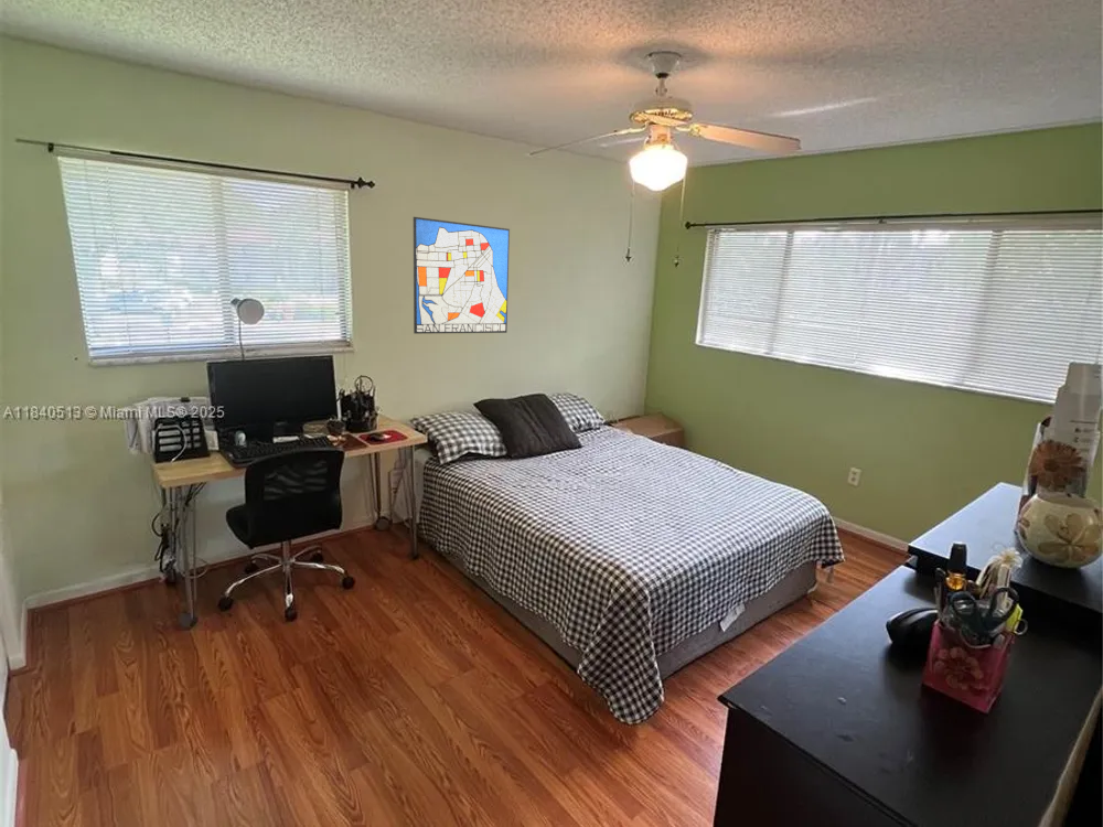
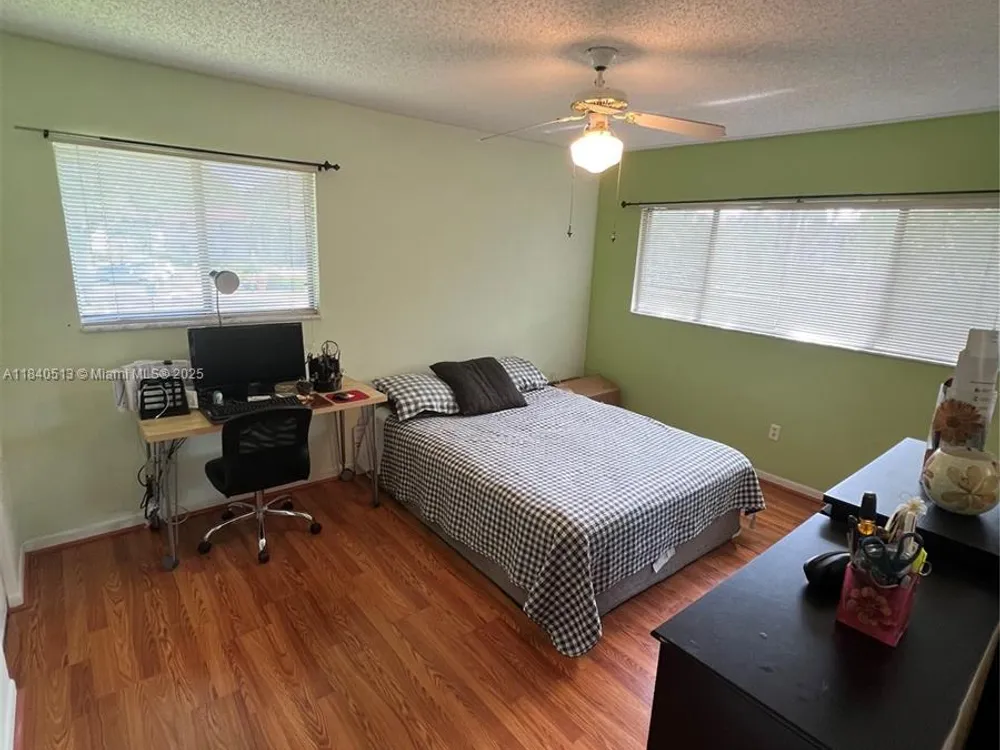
- wall art (463, 279)
